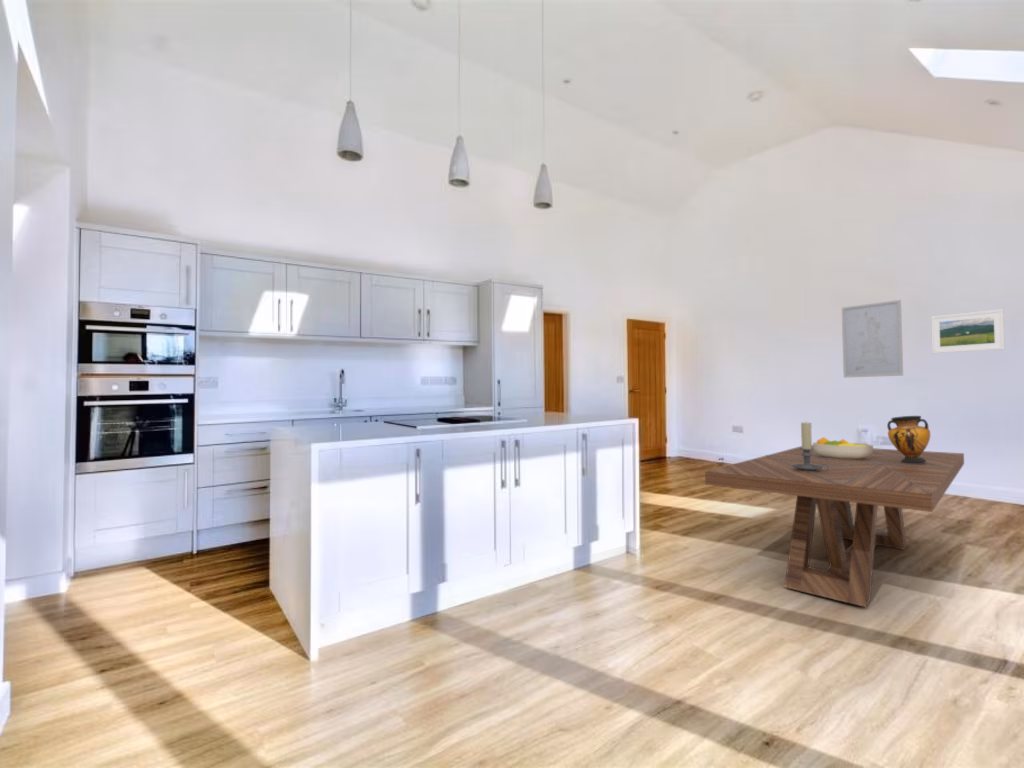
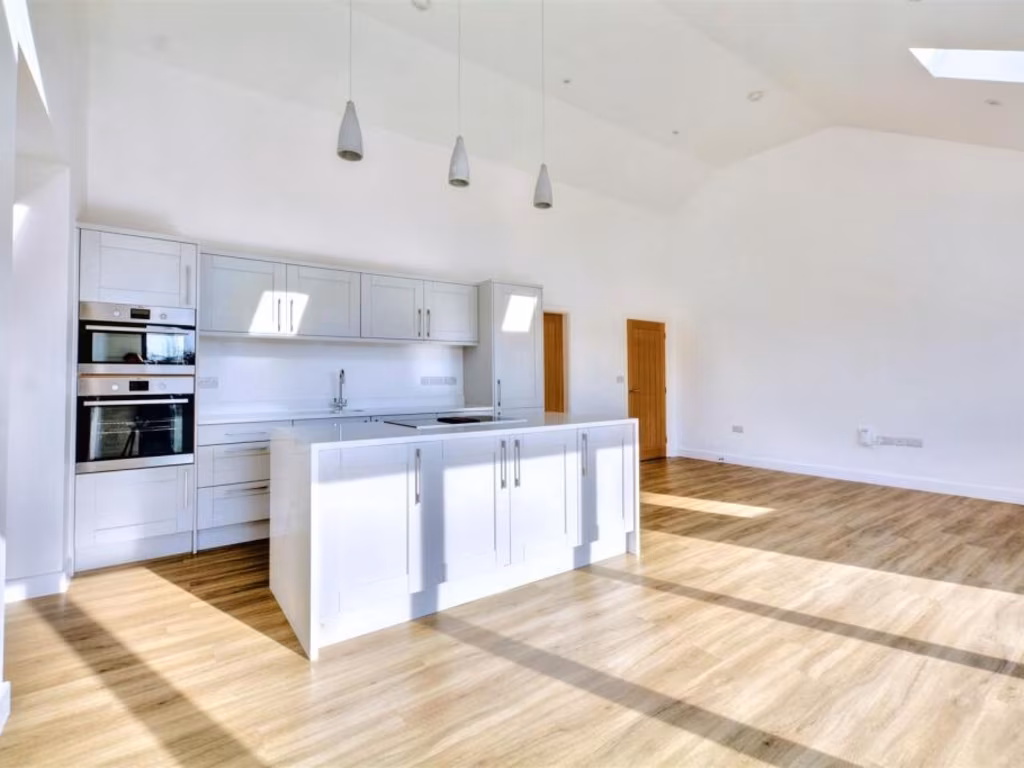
- fruit bowl (841, 446)
- wall art (871, 340)
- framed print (966, 332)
- vase (912, 439)
- candle holder (809, 444)
- dining table (850, 512)
